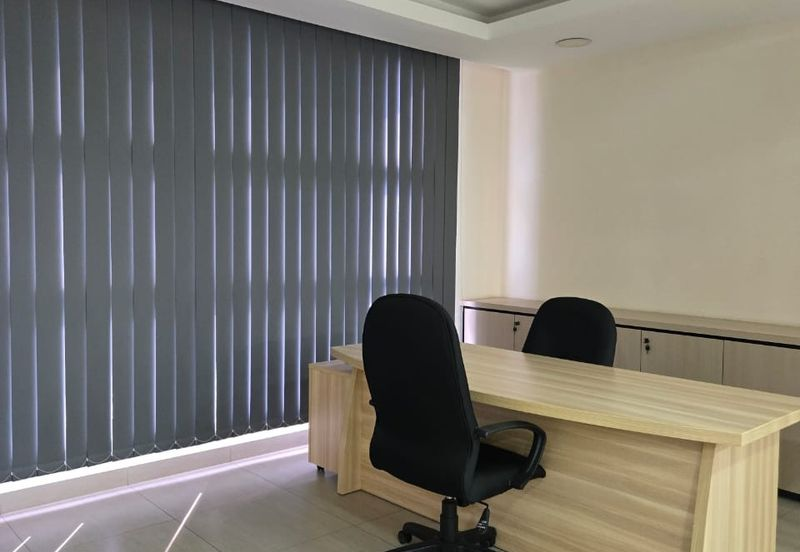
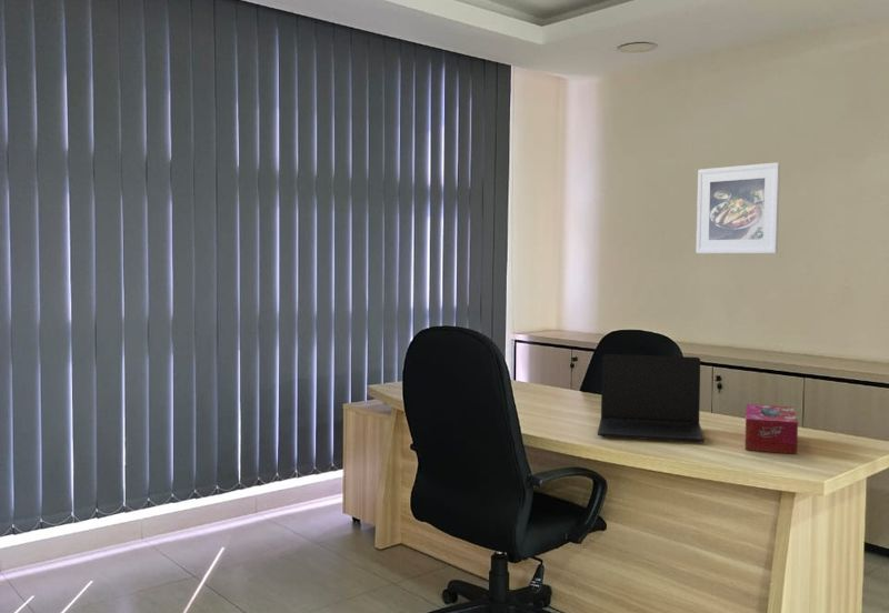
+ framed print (736, 210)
+ tissue box (769, 426)
+ laptop (650, 395)
